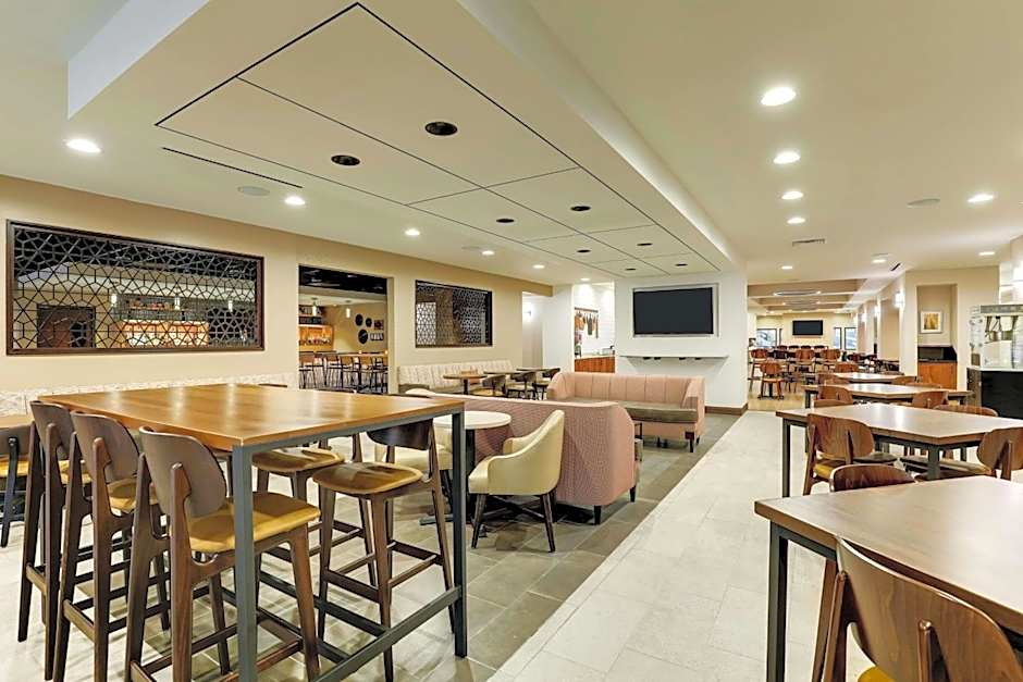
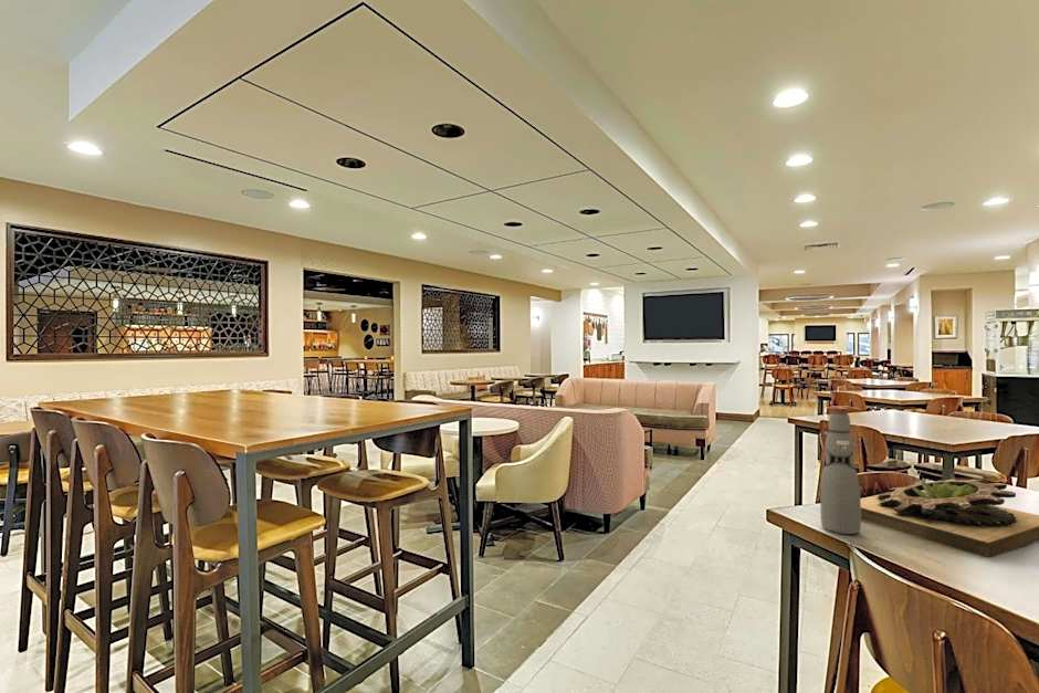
+ bottle (839, 468)
+ succulent planter (944, 502)
